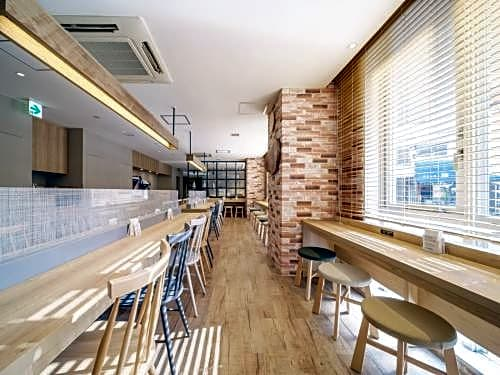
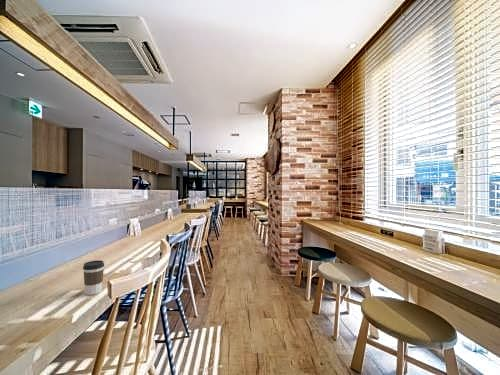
+ coffee cup (93, 277)
